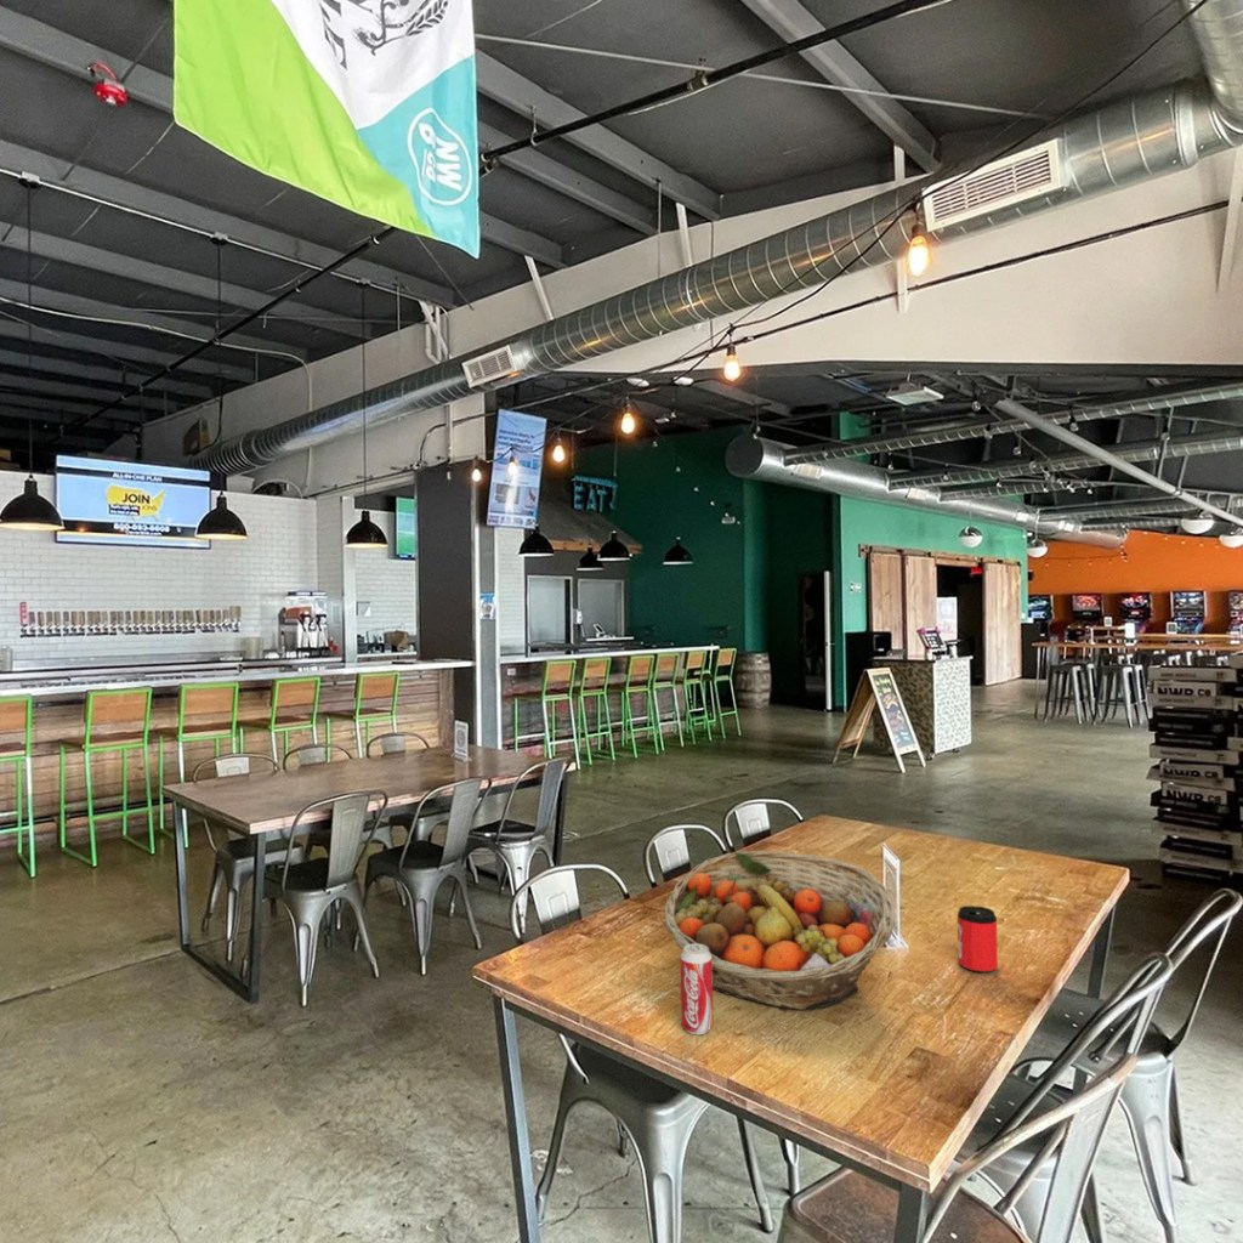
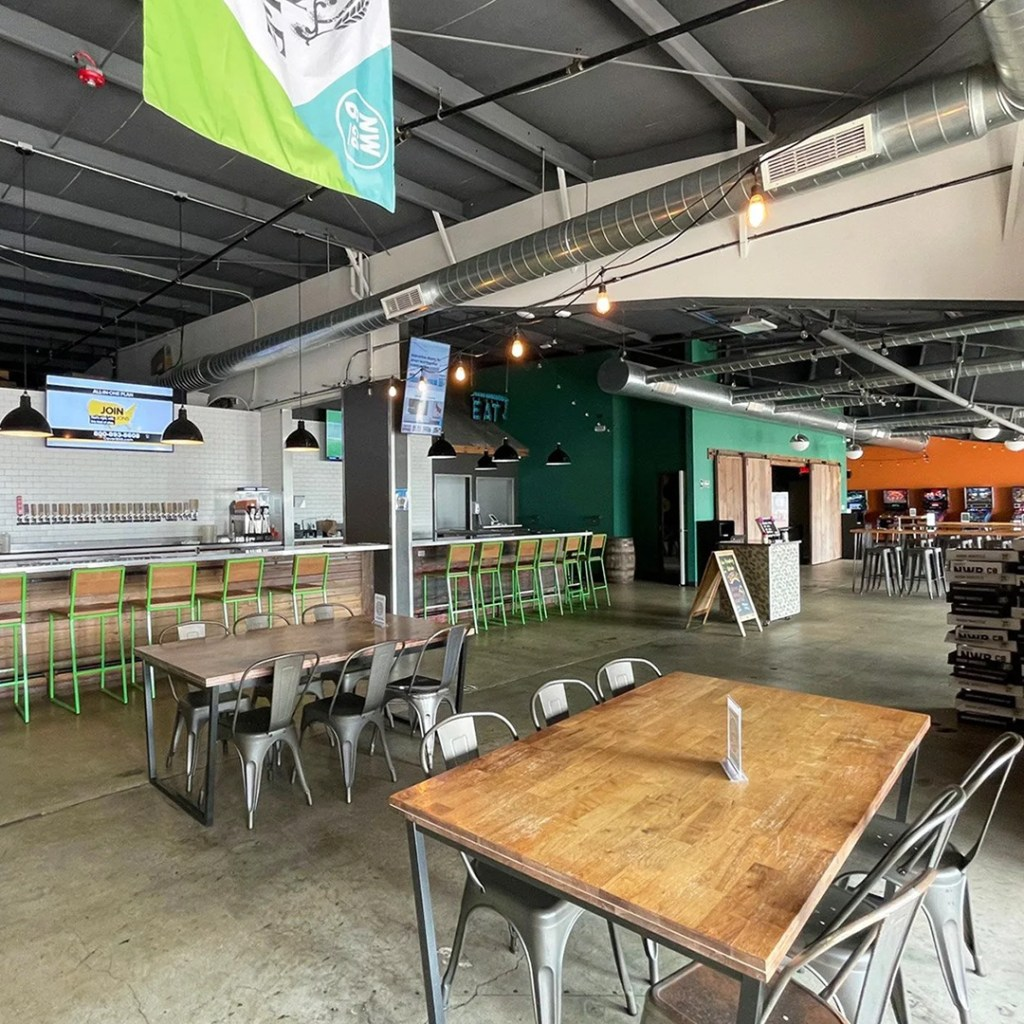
- beverage can (696, 988)
- can (977, 938)
- fruit basket (774, 924)
